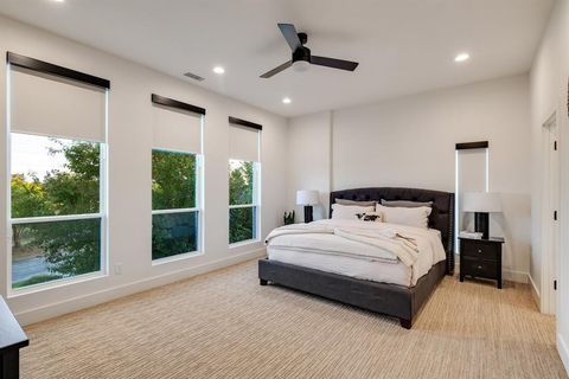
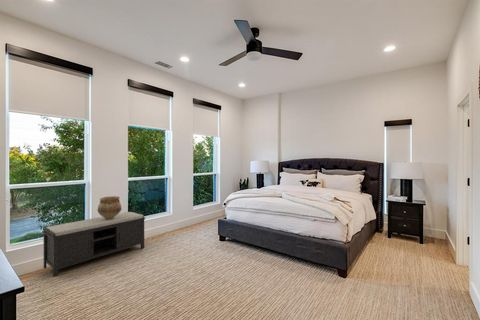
+ ceramic pot (109, 207)
+ bench (99, 238)
